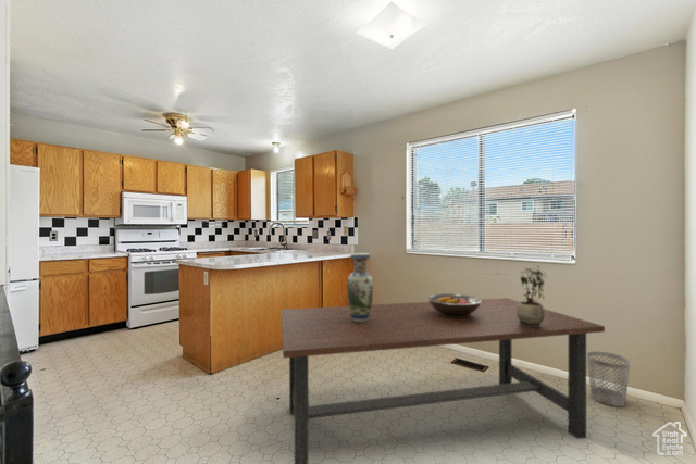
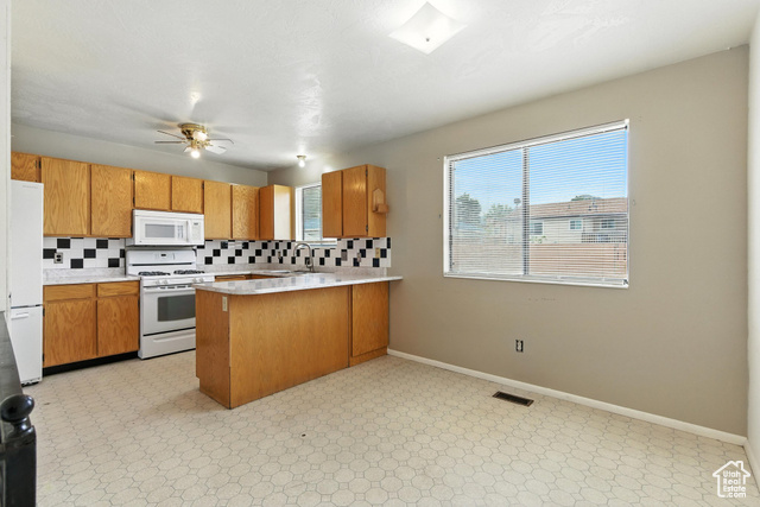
- vase (360, 286)
- potted plant (532, 293)
- dining table (426, 392)
- wastebasket (607, 378)
- fruit bowl (453, 303)
